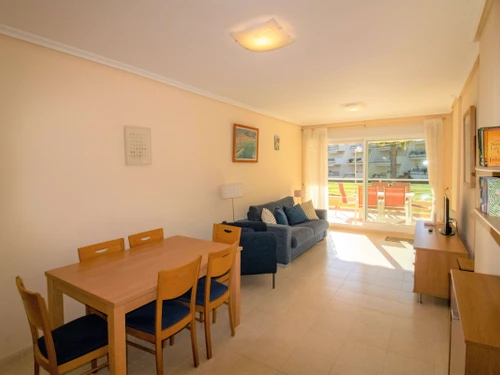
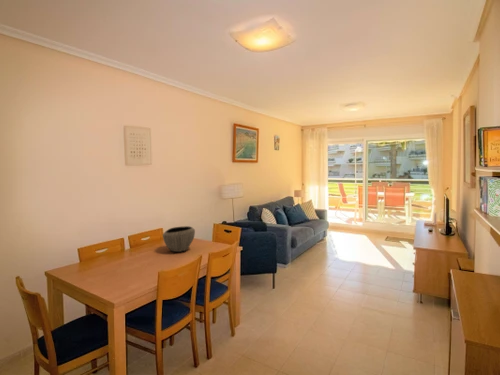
+ bowl (179, 239)
